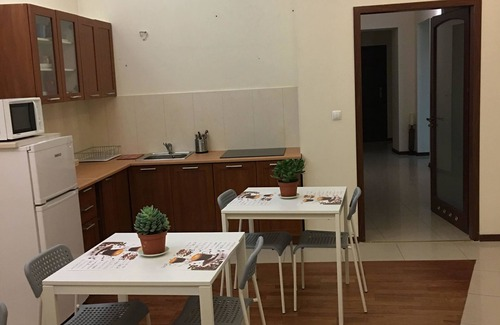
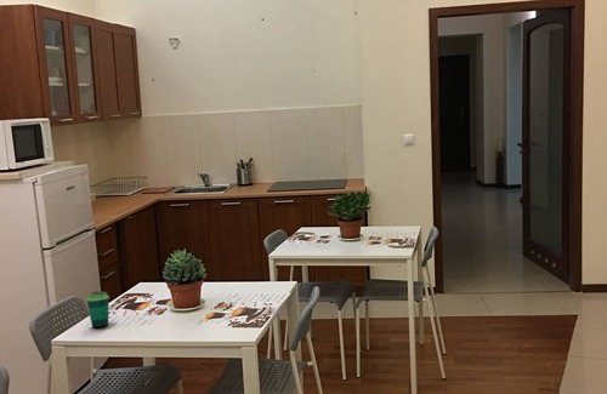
+ cup (98, 309)
